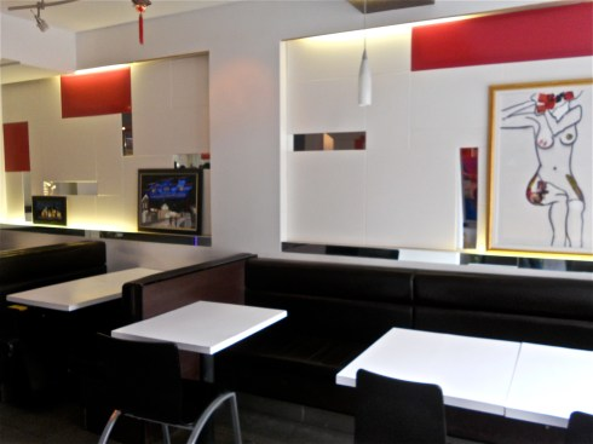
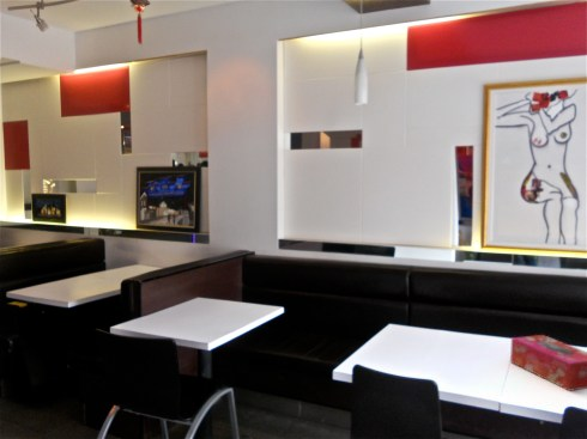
+ tissue box (553, 360)
